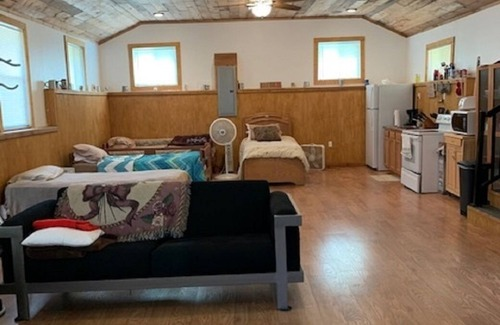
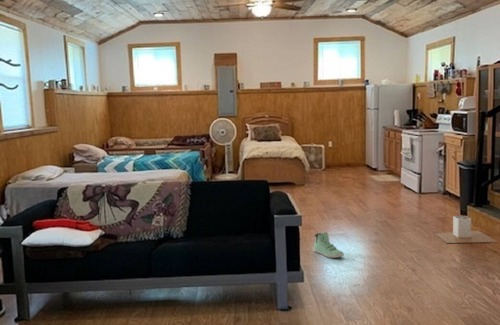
+ sneaker (328, 243)
+ laundry hamper (462, 226)
